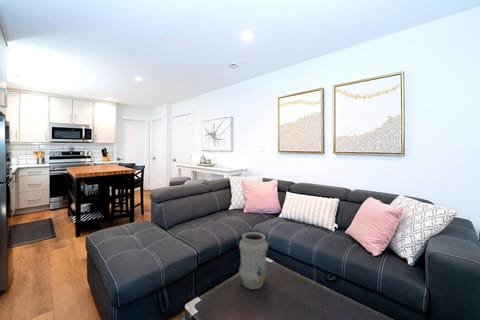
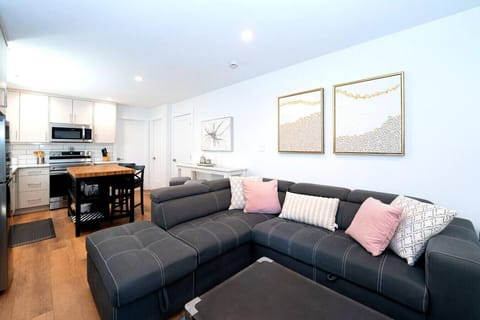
- vase (253, 259)
